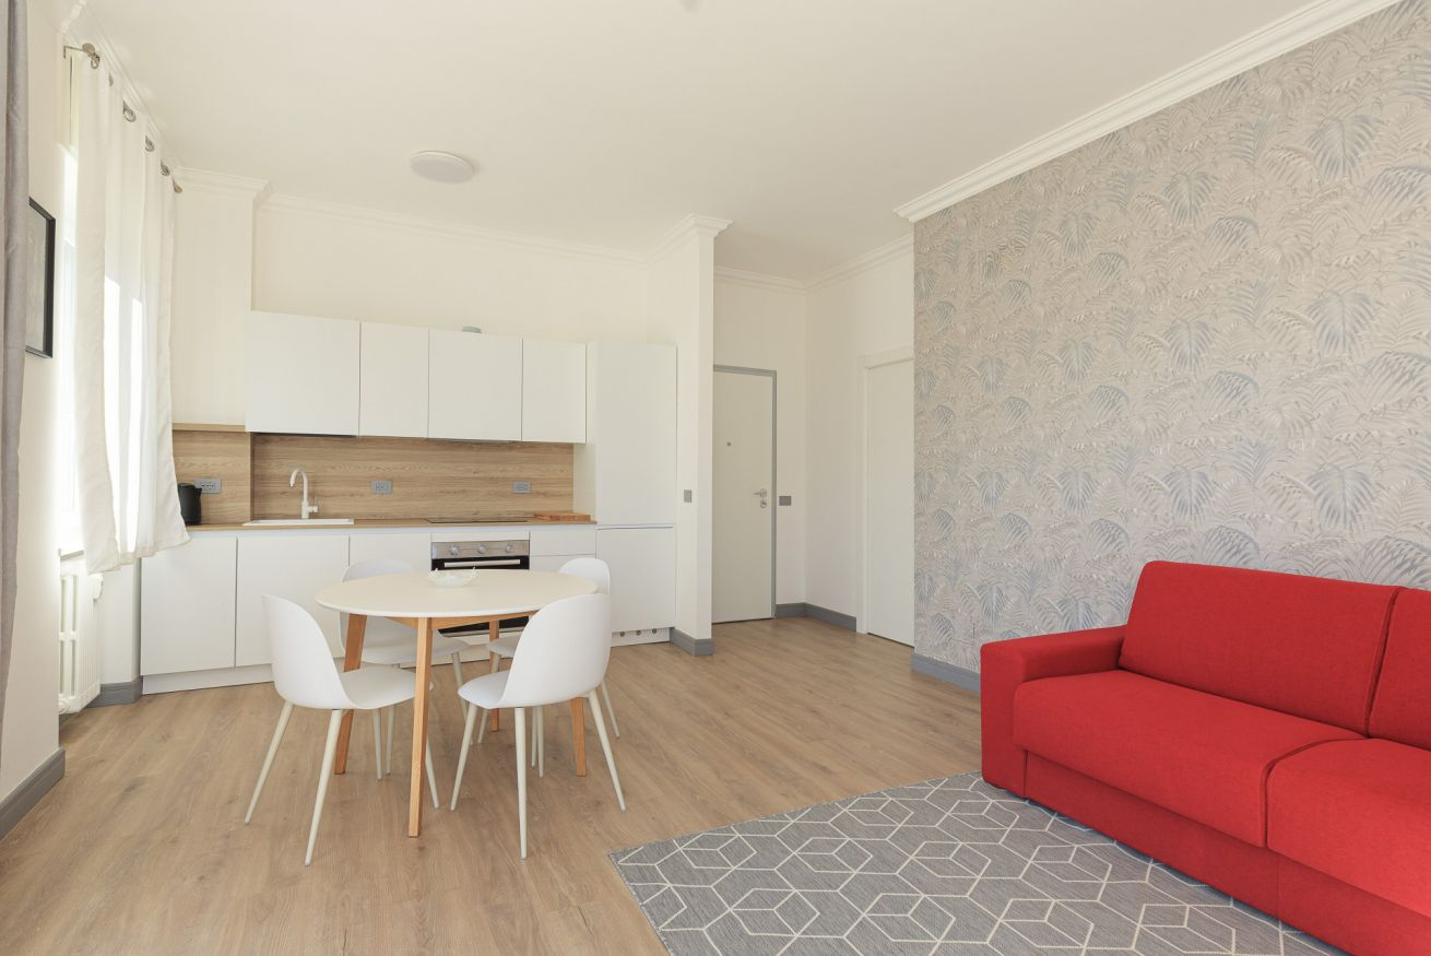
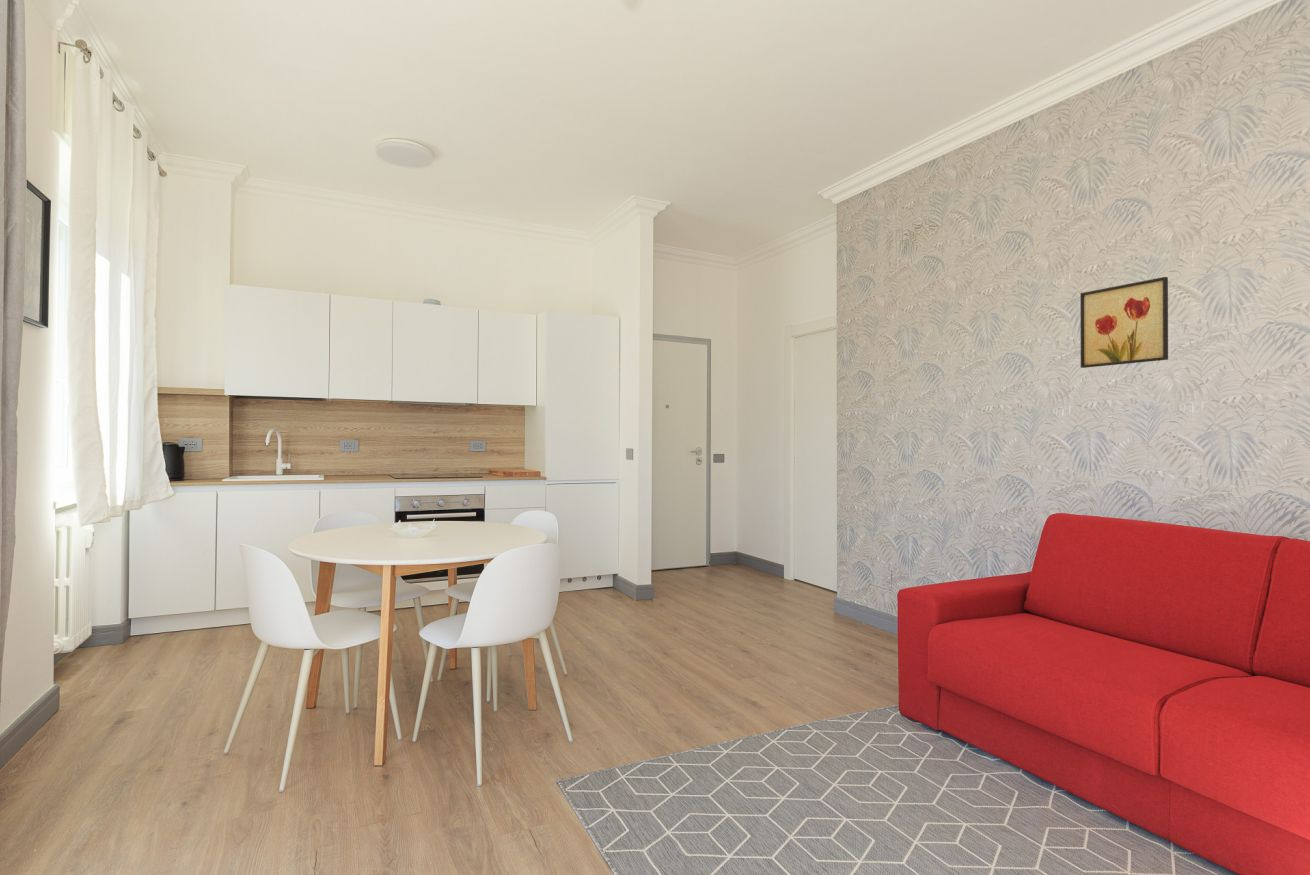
+ wall art (1123, 324)
